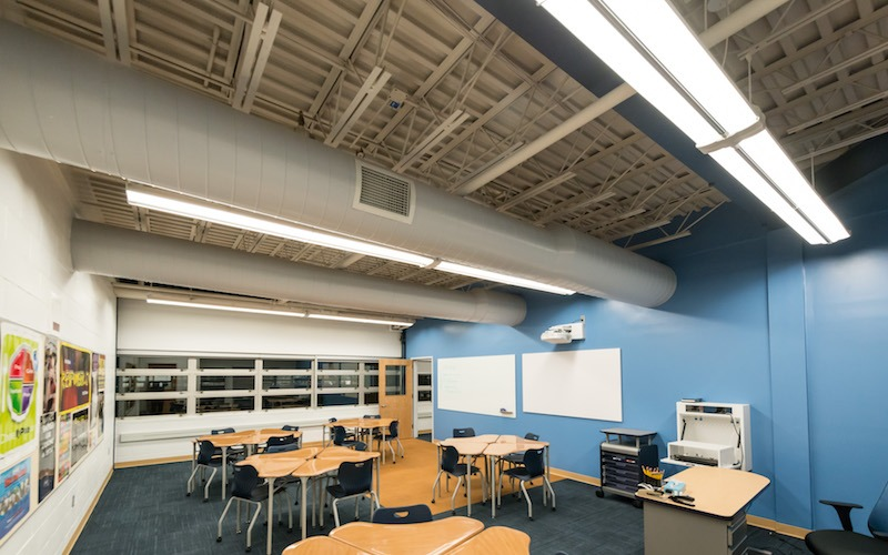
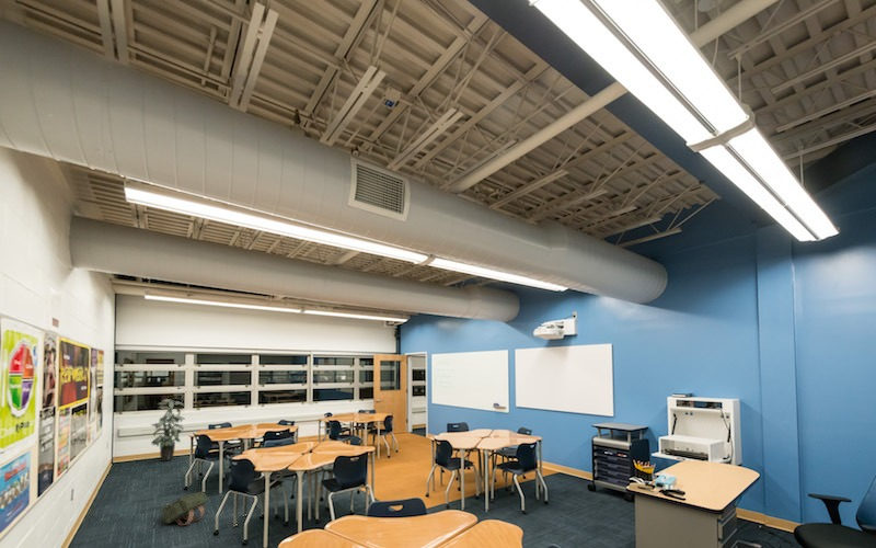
+ backpack (185, 507)
+ indoor plant (166, 429)
